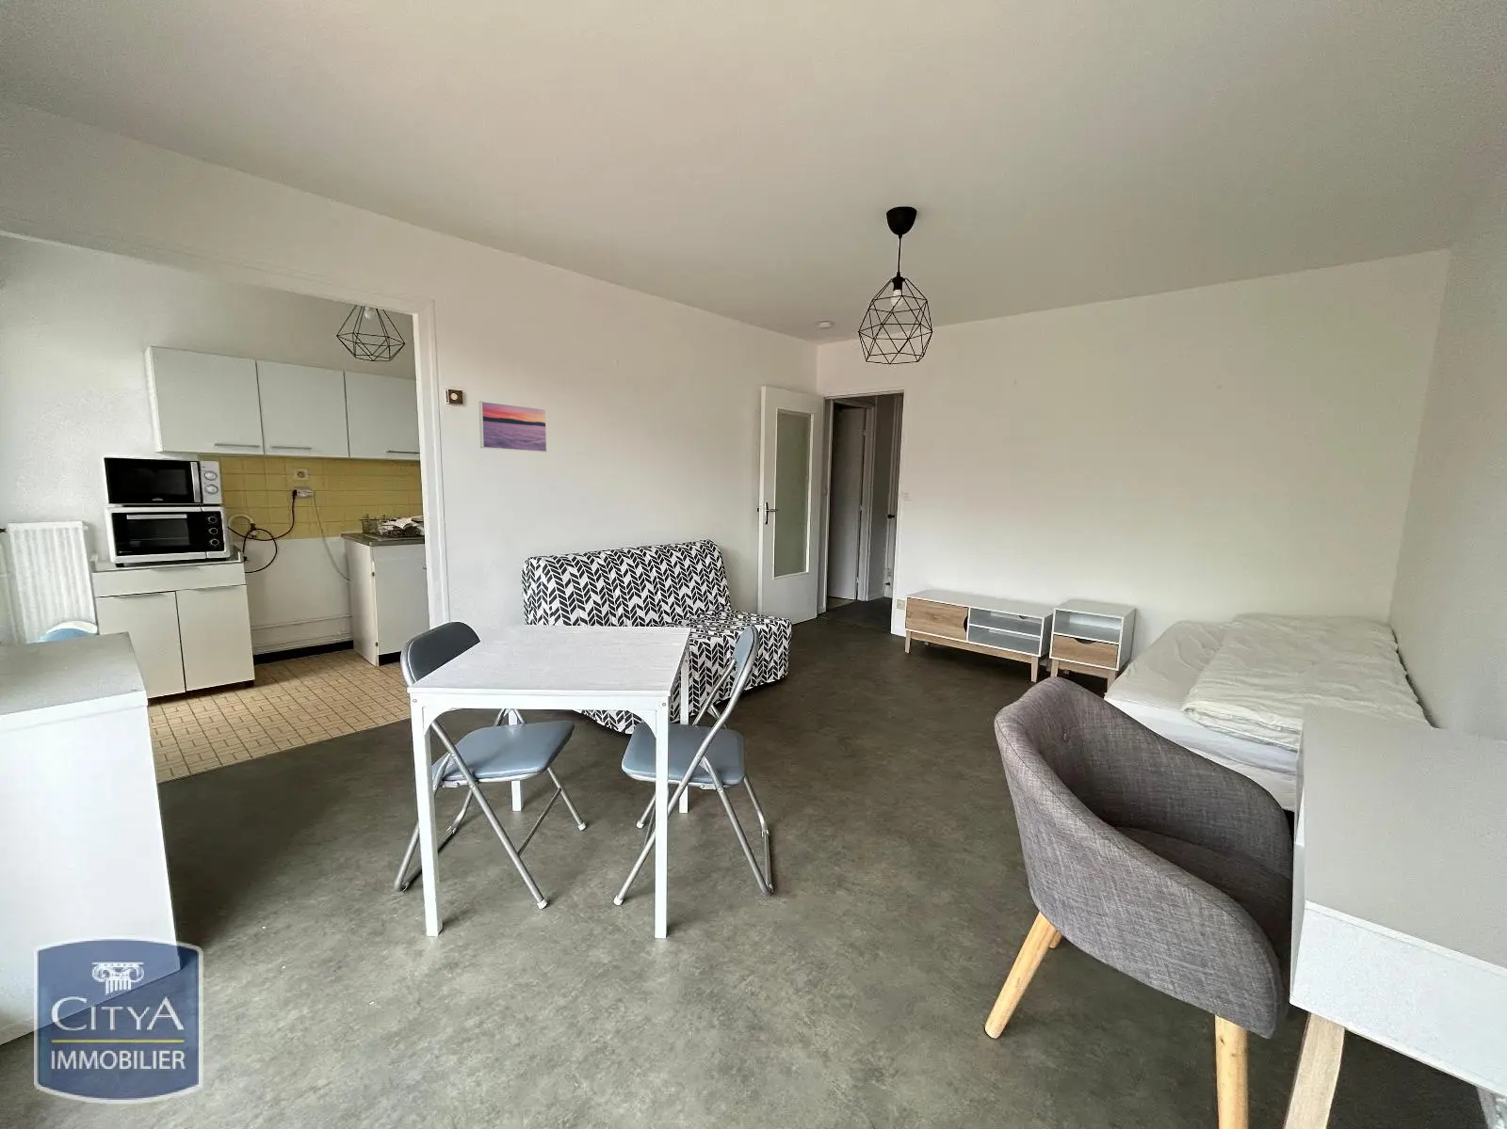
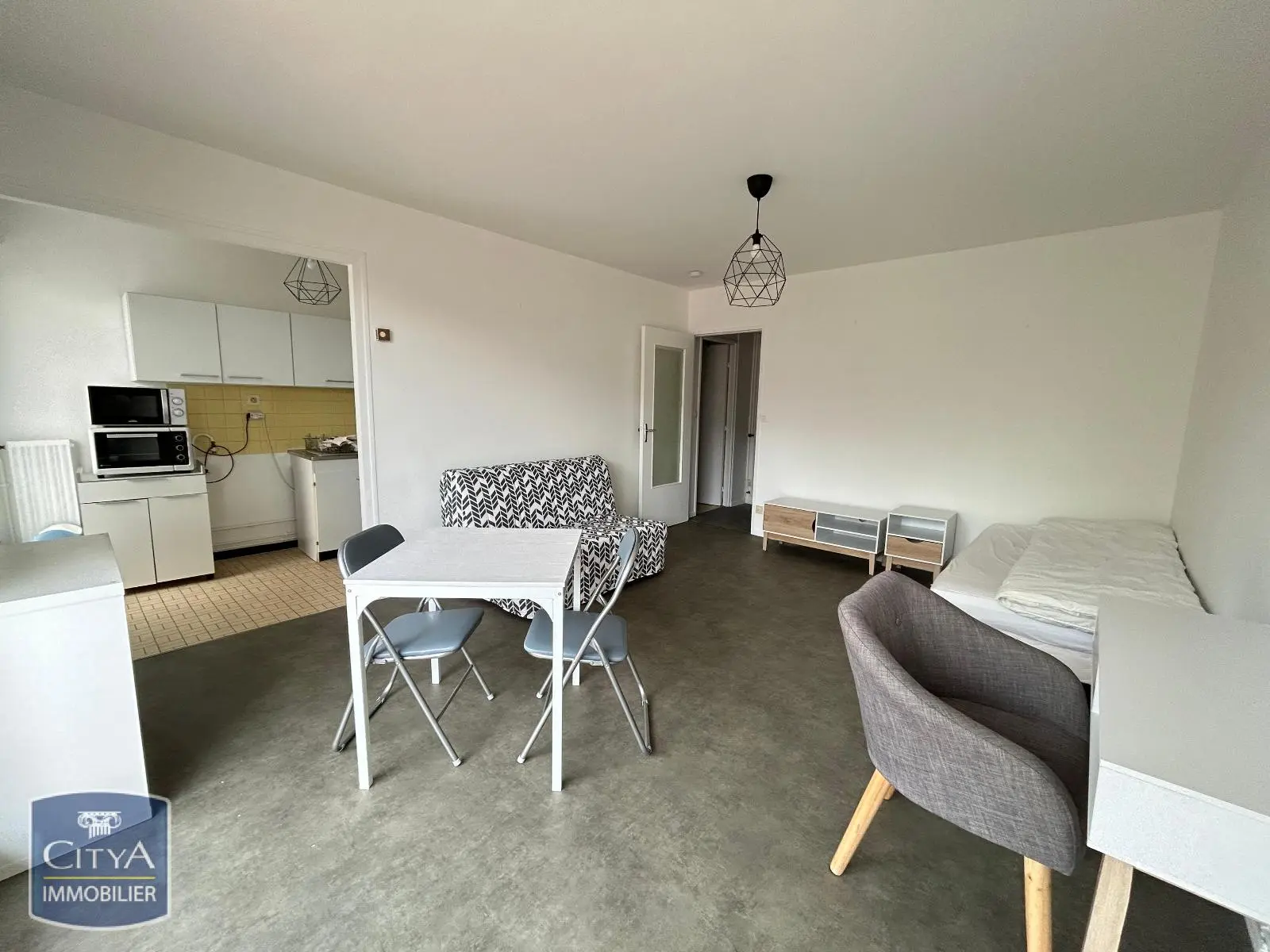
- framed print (514, 427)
